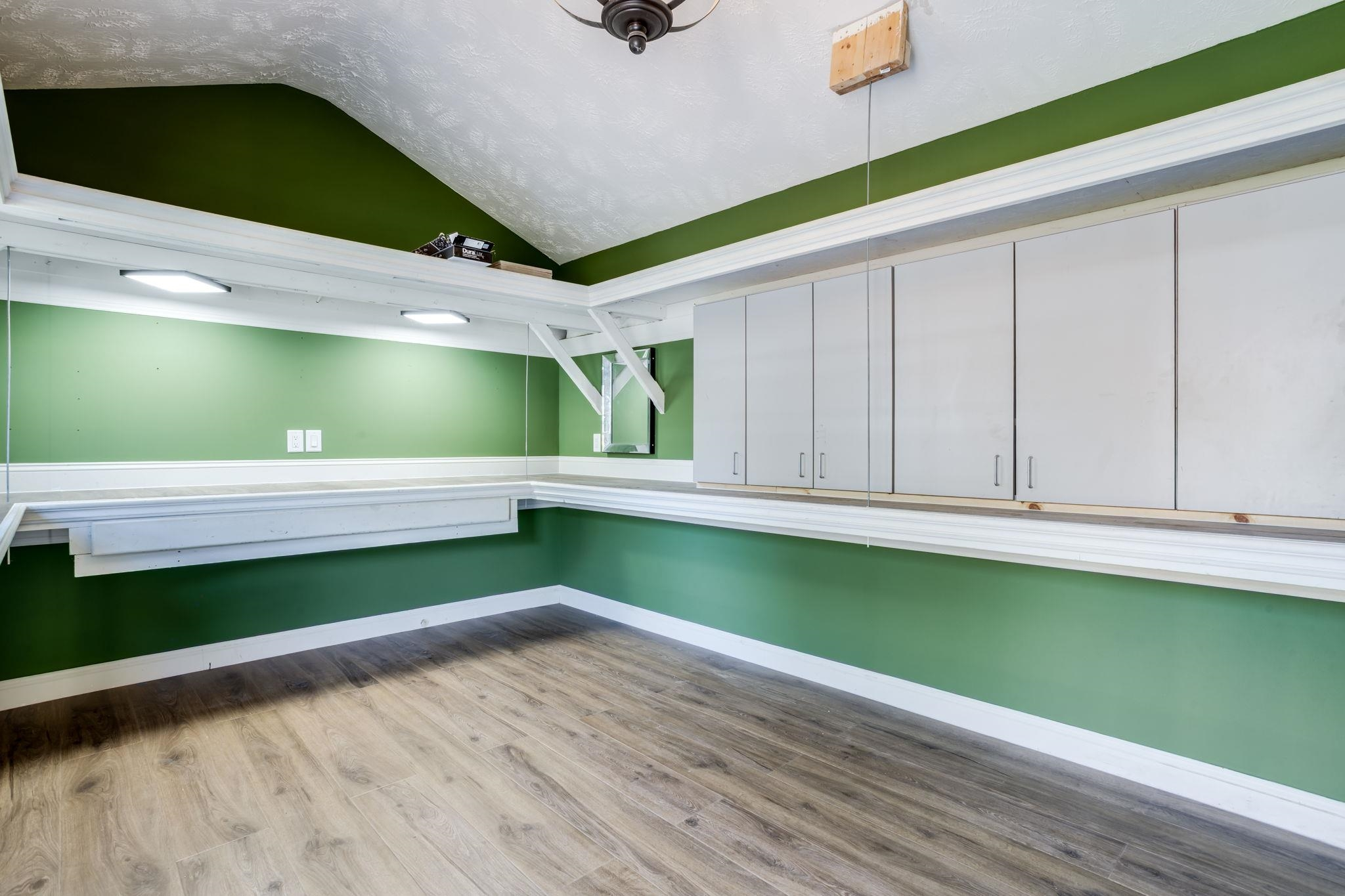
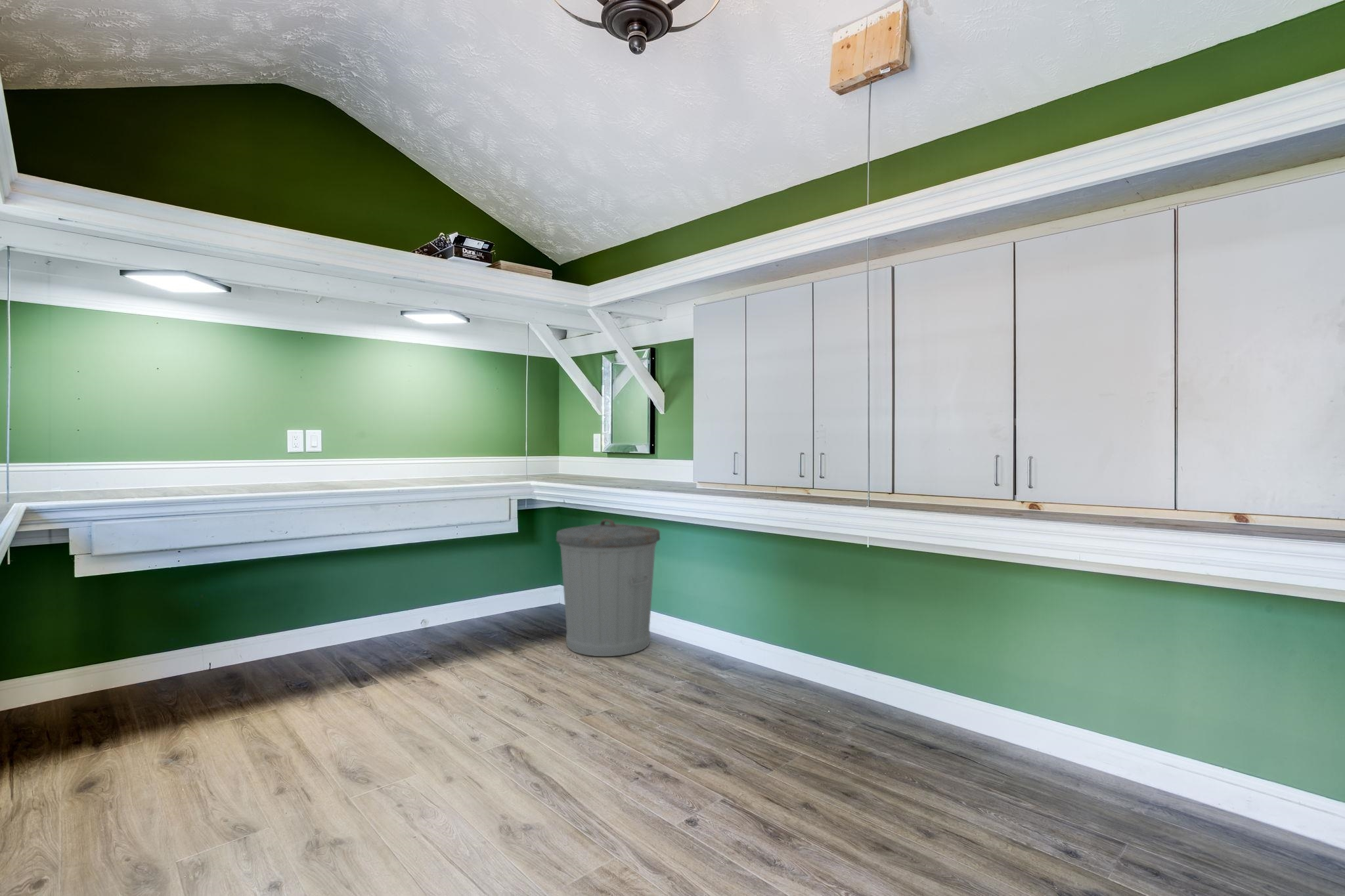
+ trash can (608, 581)
